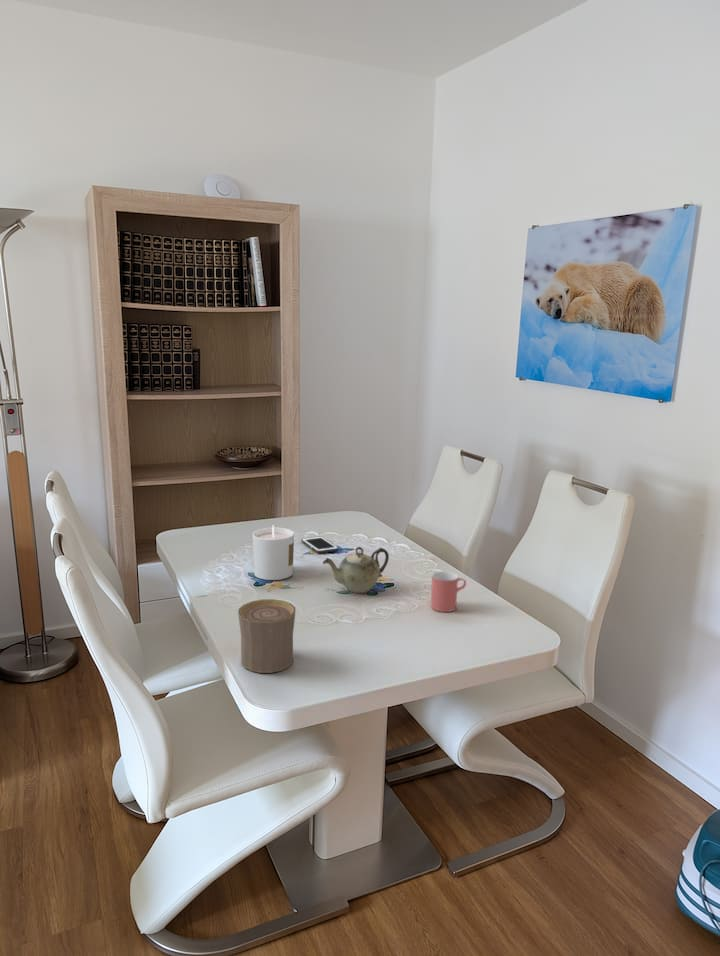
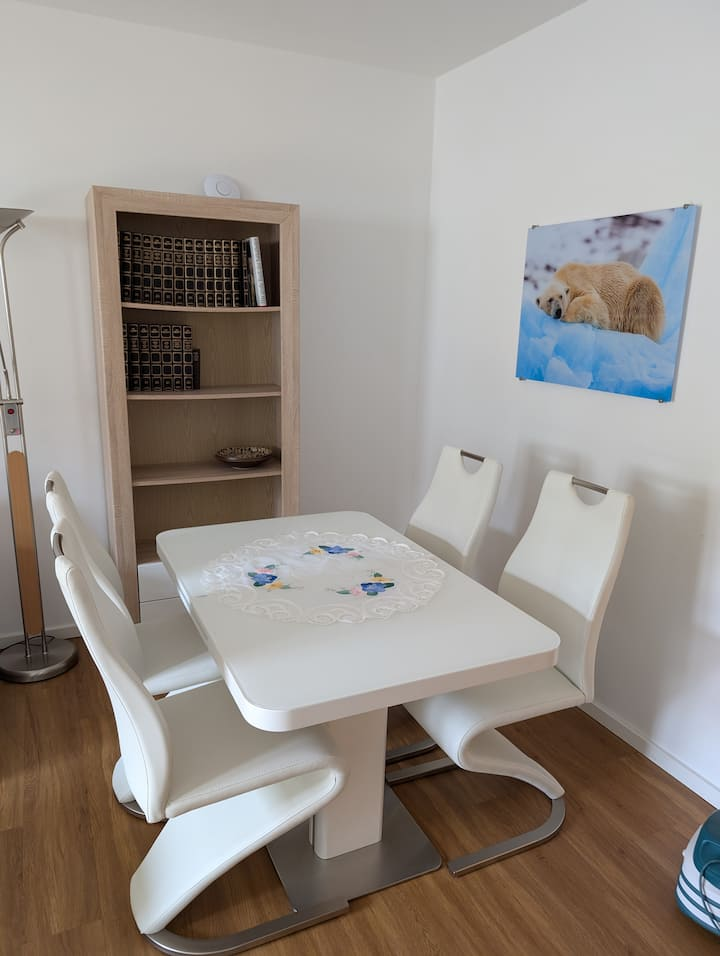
- teapot (355, 568)
- cell phone (319, 544)
- cup (449, 590)
- candle (273, 549)
- cup (267, 635)
